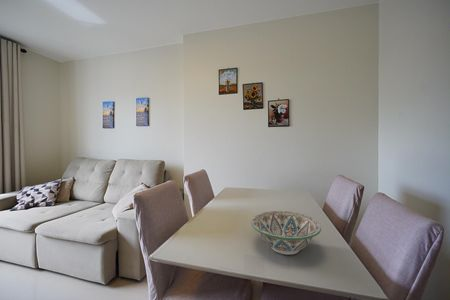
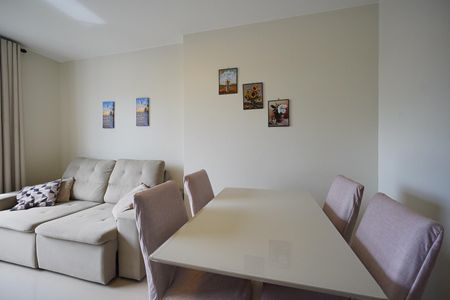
- decorative bowl (284, 234)
